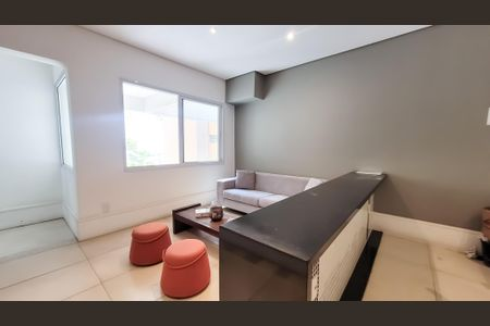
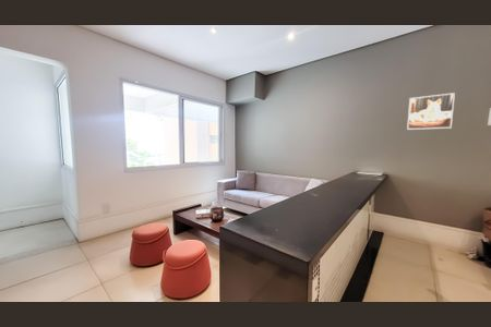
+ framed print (429, 112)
